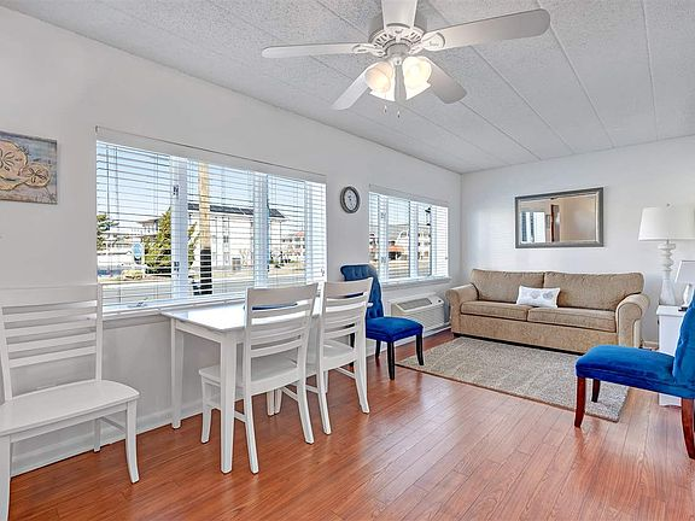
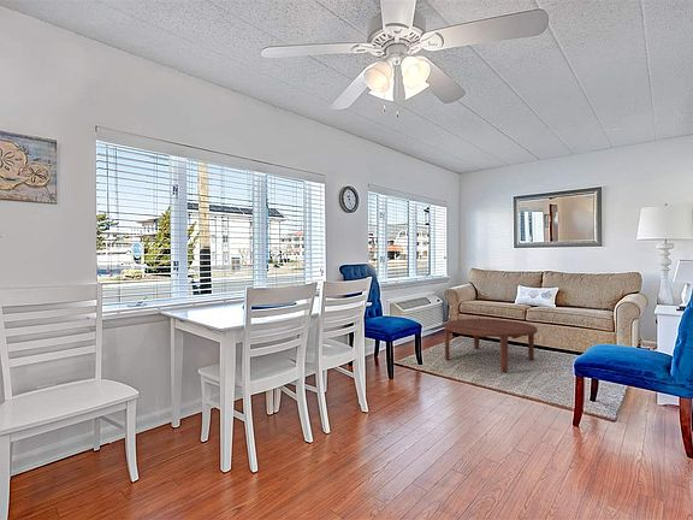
+ coffee table (488, 336)
